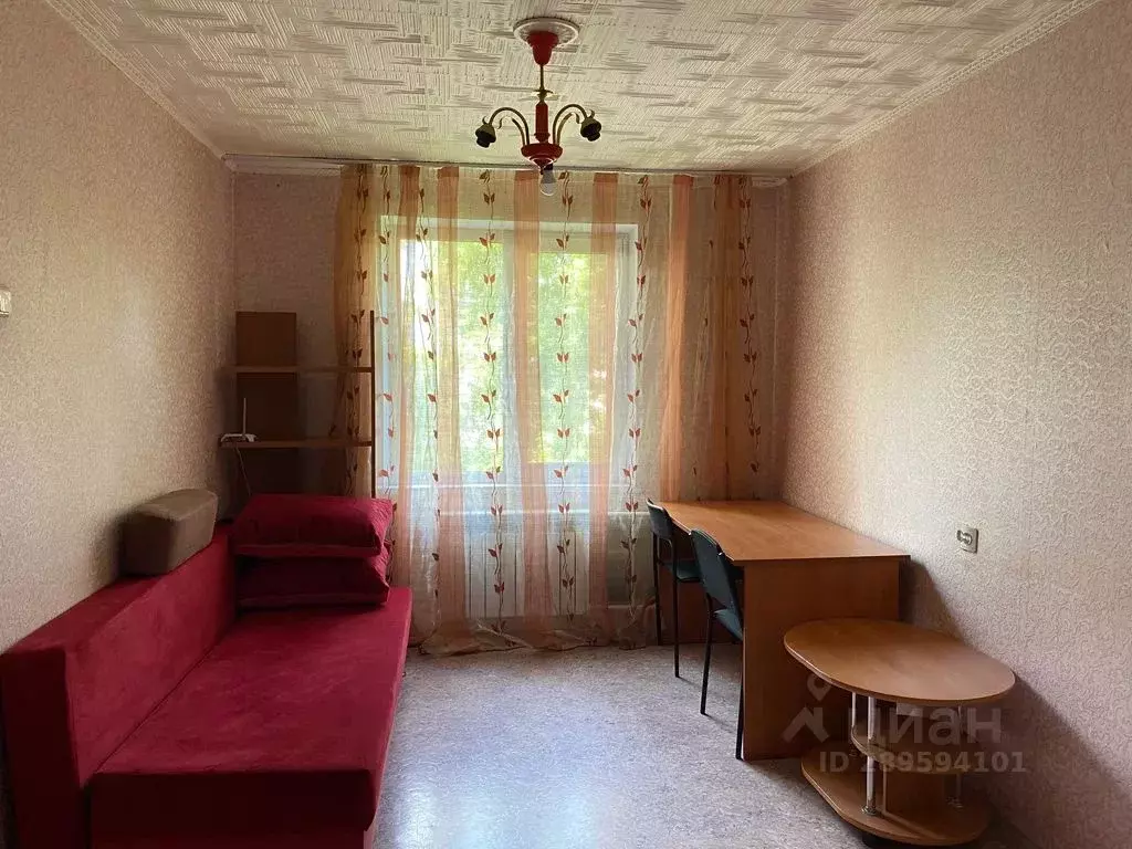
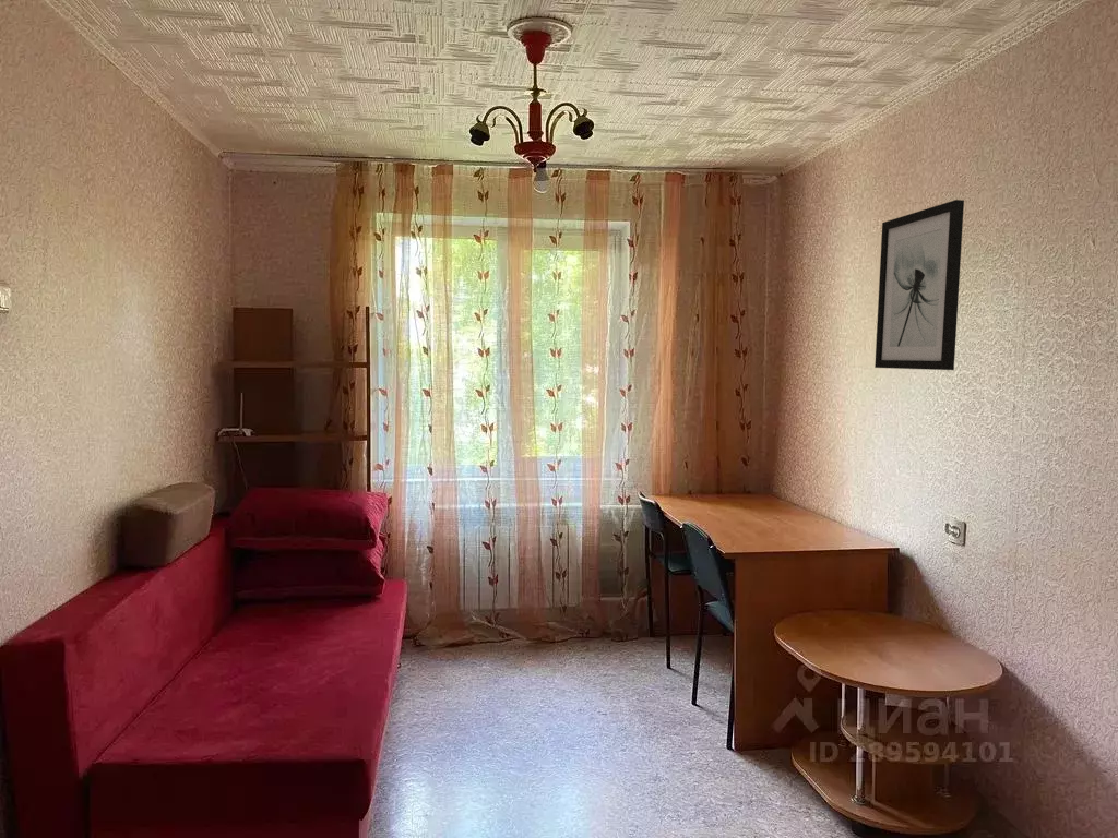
+ wall art (915, 290)
